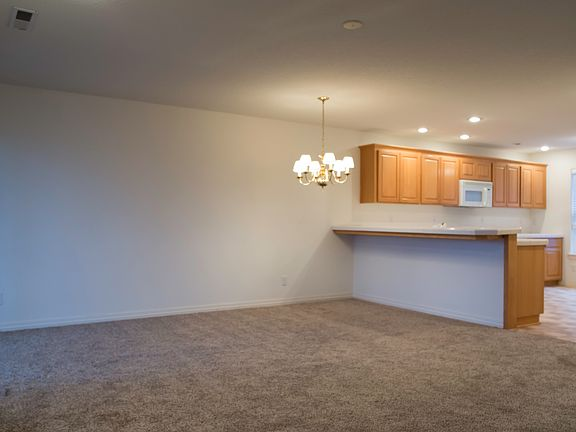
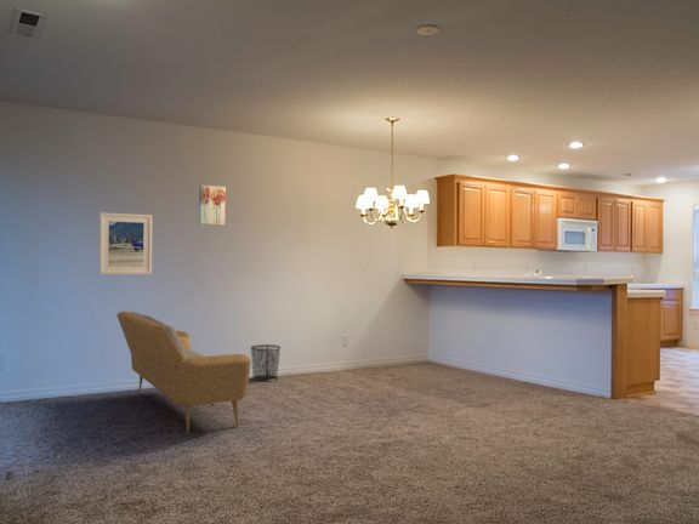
+ waste bin (265, 363)
+ sofa (175, 361)
+ wall art (212, 205)
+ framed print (126, 244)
